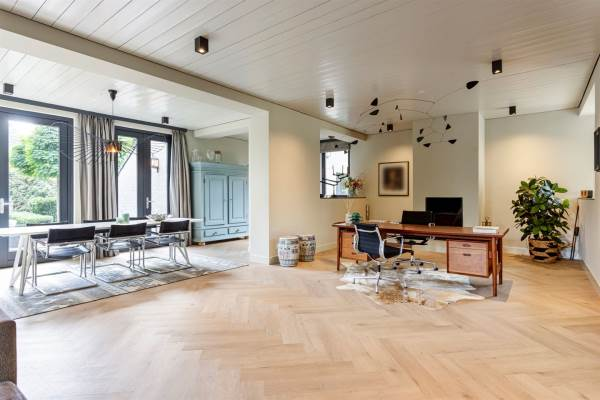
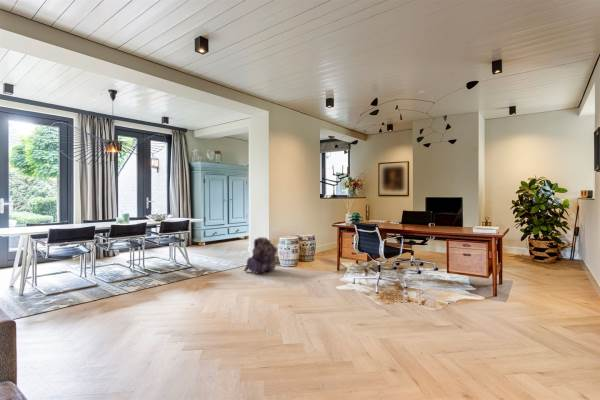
+ backpack (261, 254)
